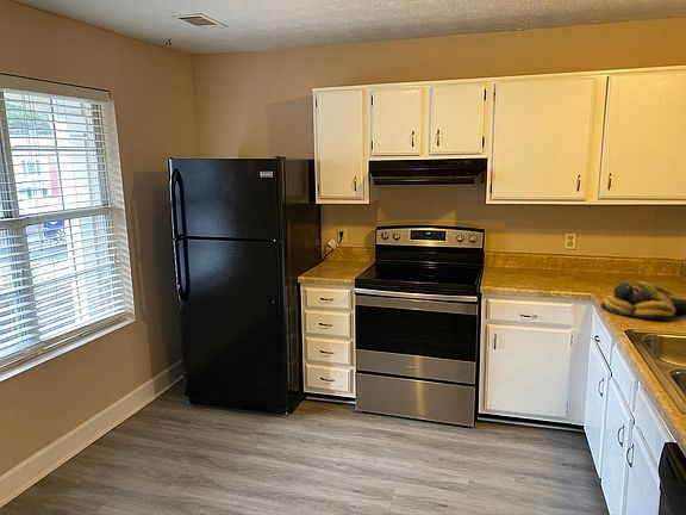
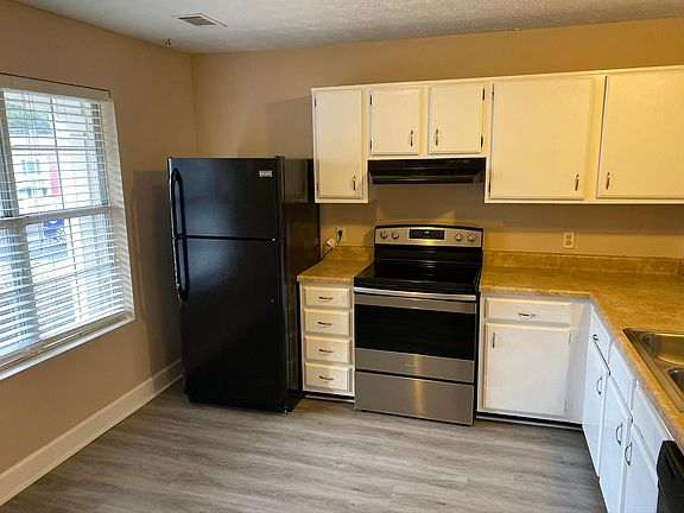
- fruit bowl (644, 297)
